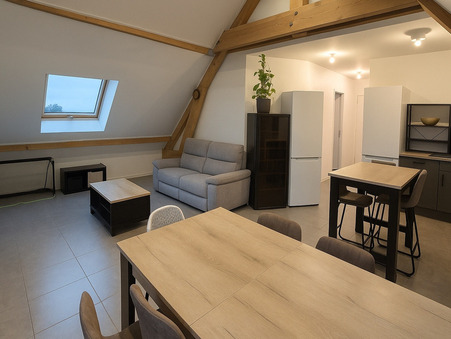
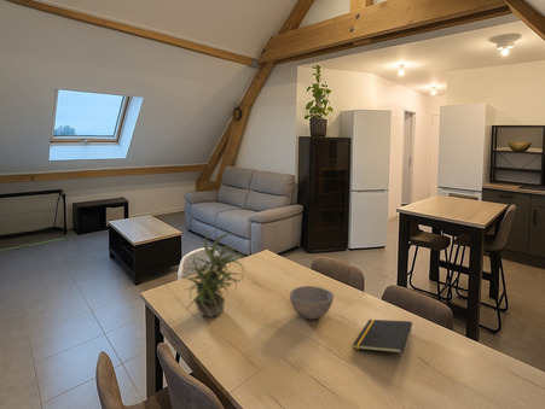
+ potted plant (216, 274)
+ notepad (383, 334)
+ bowl (311, 304)
